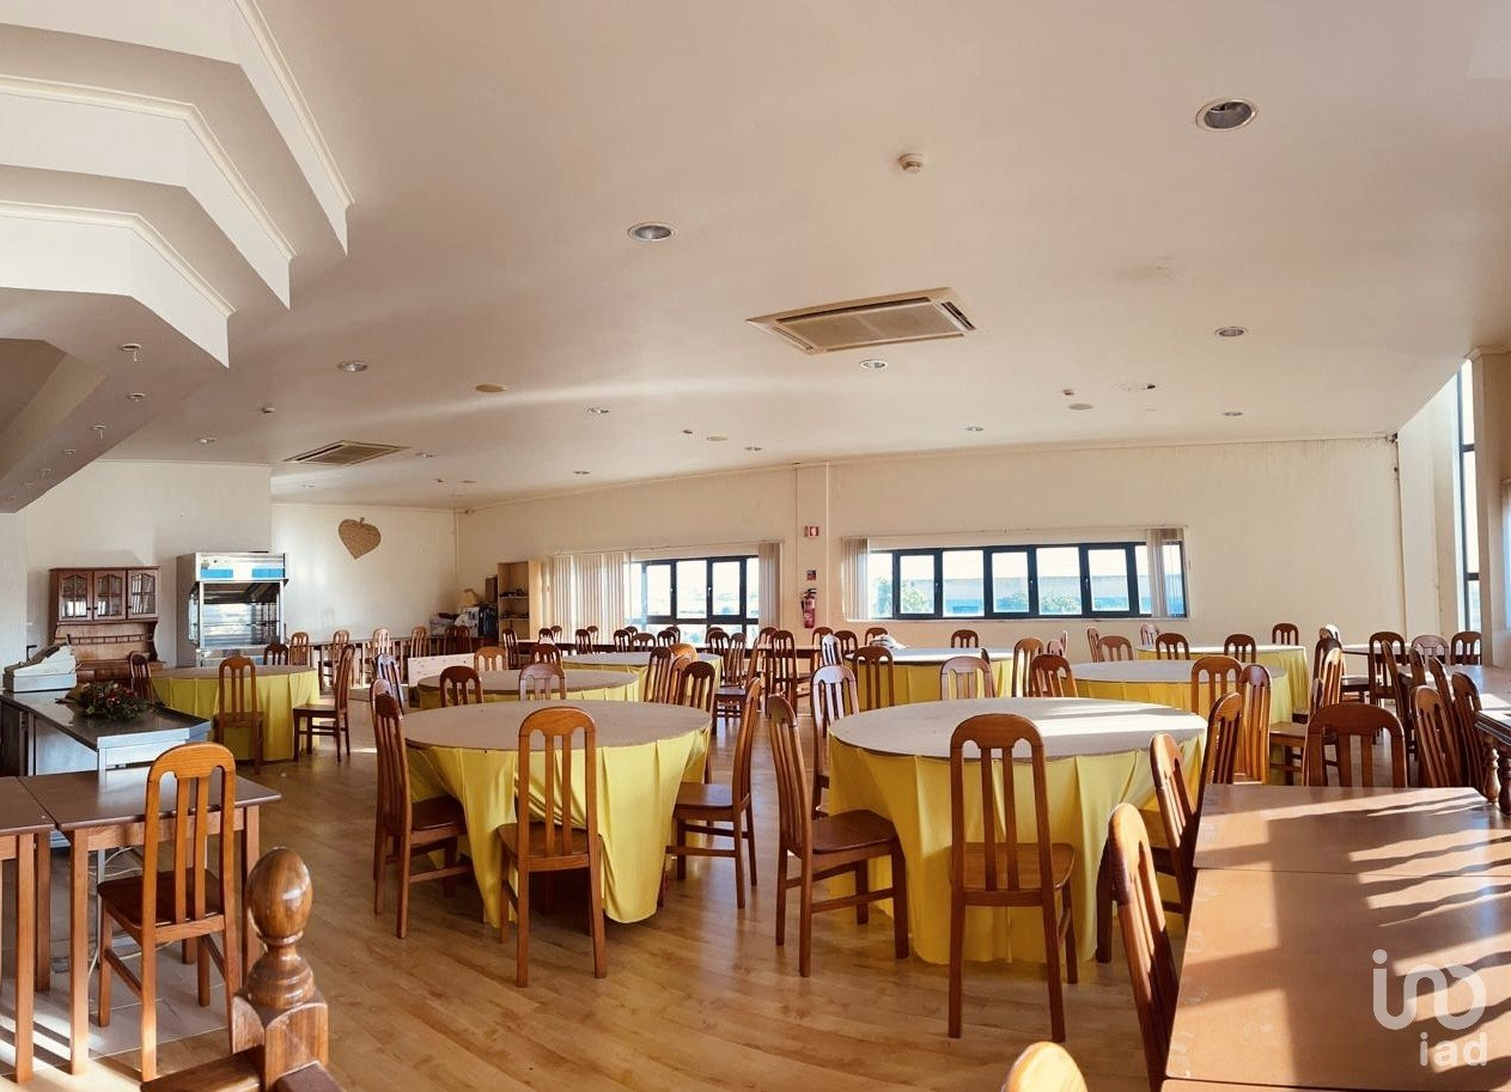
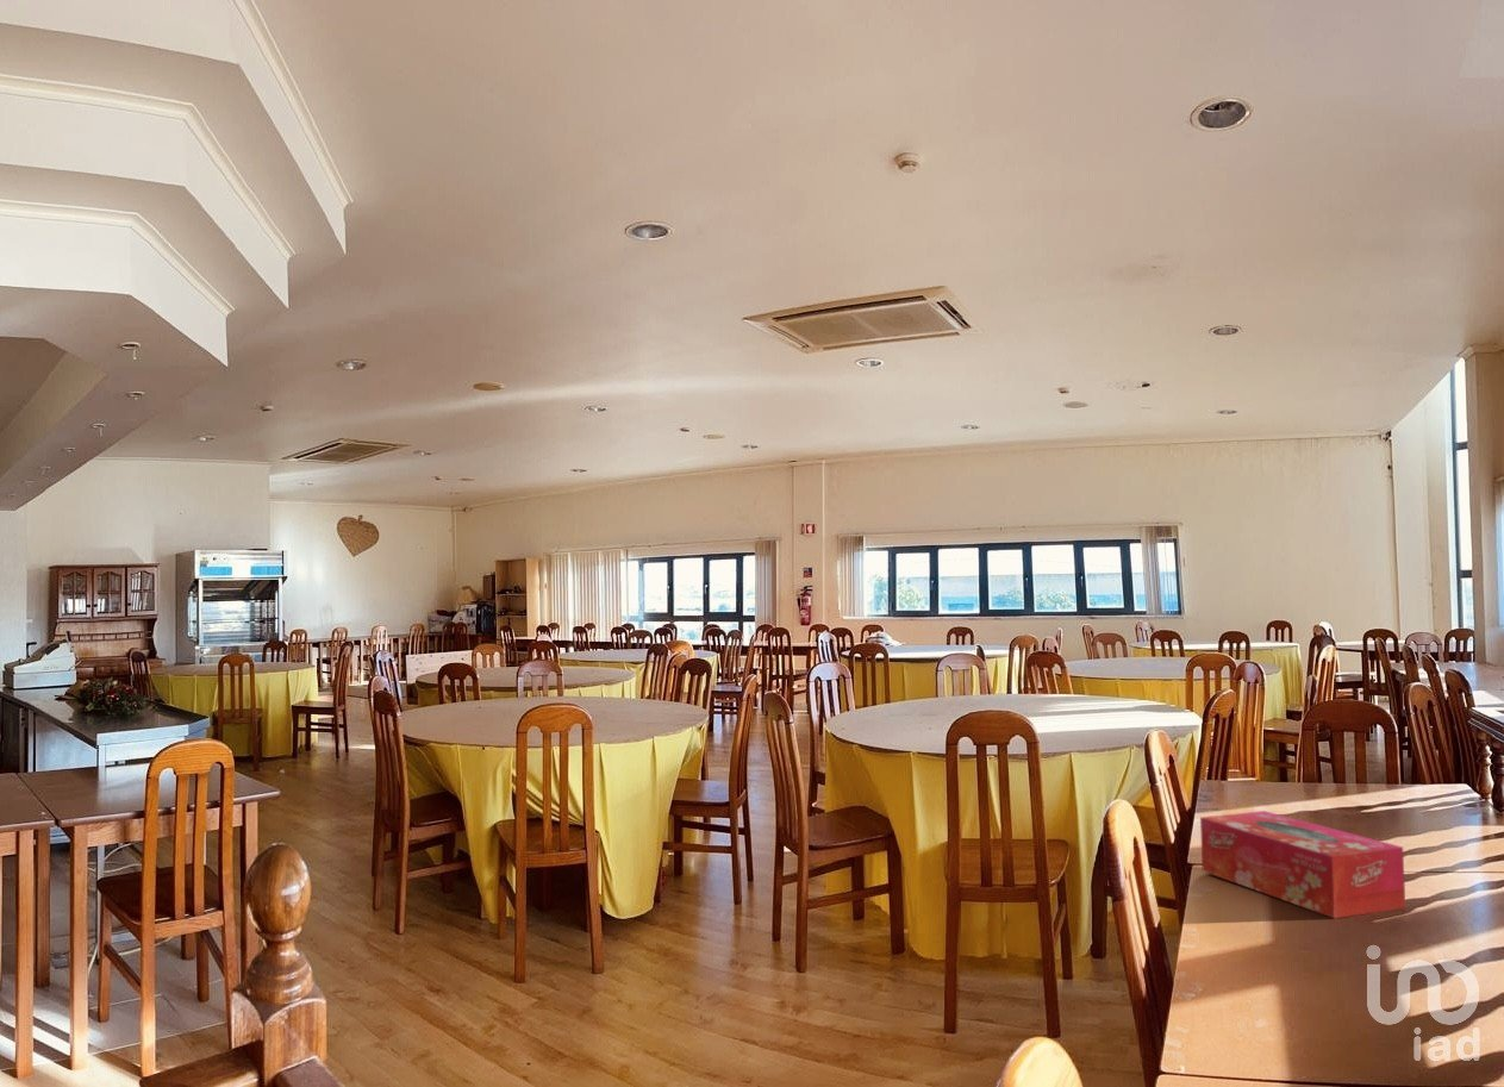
+ tissue box (1296, 860)
